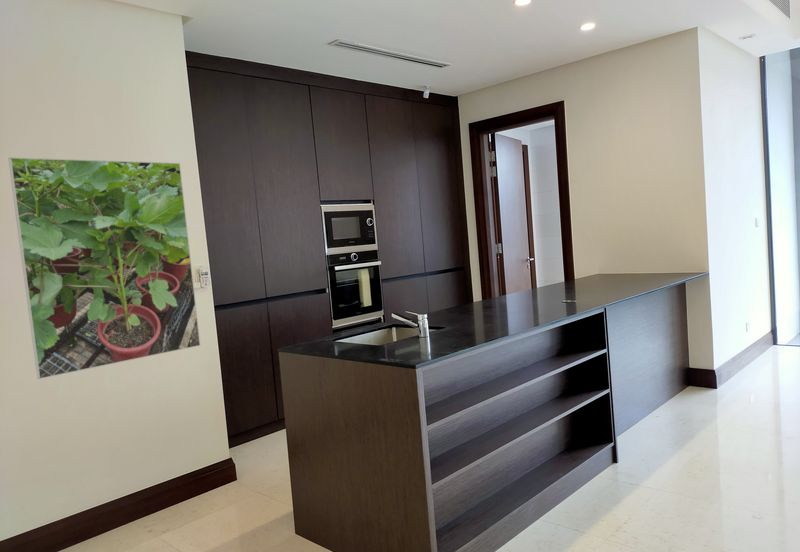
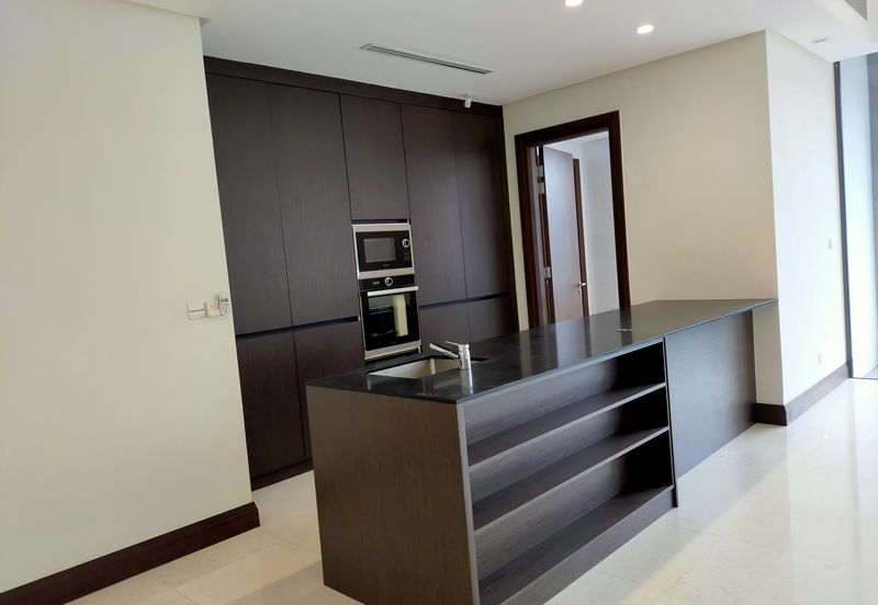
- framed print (114, 261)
